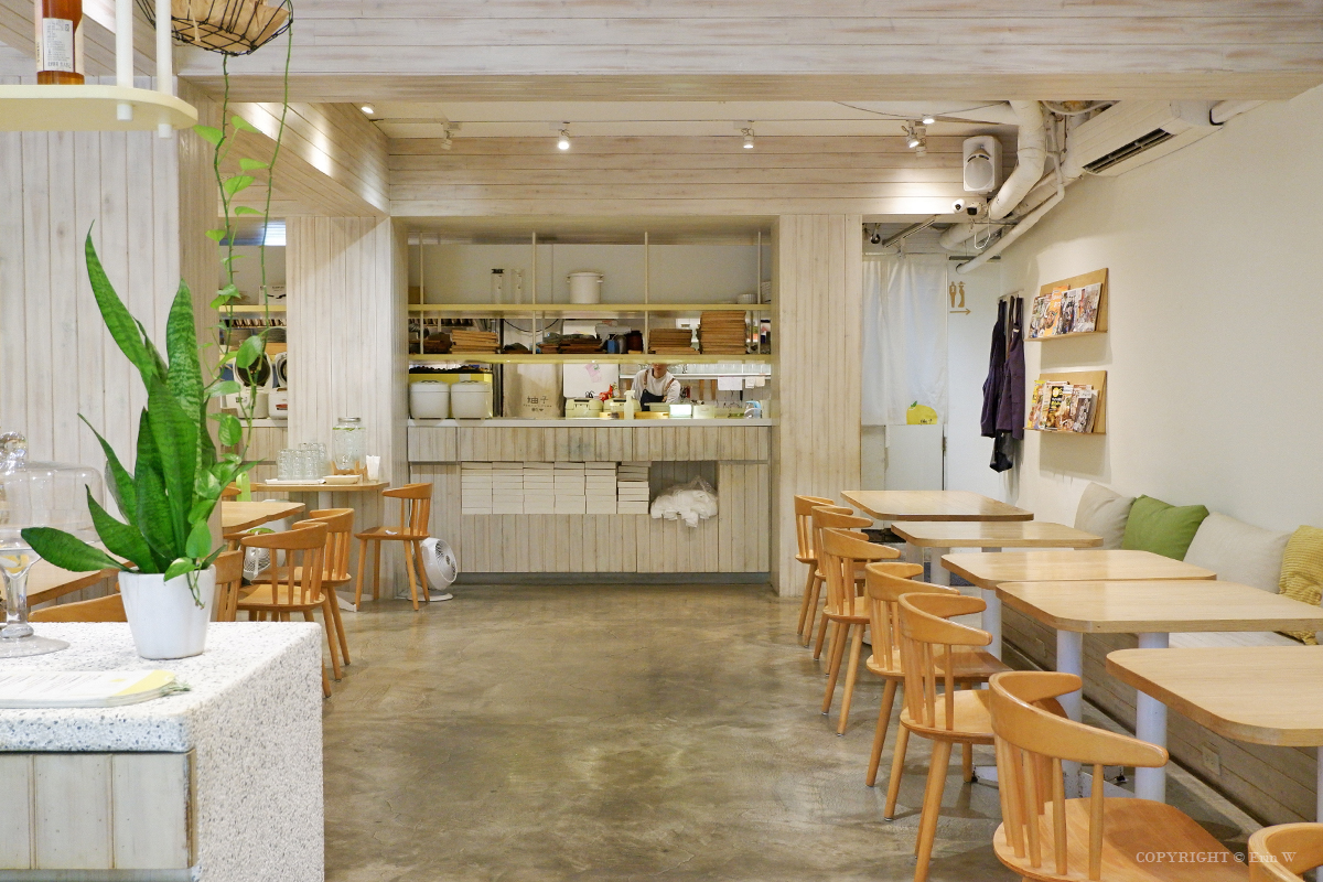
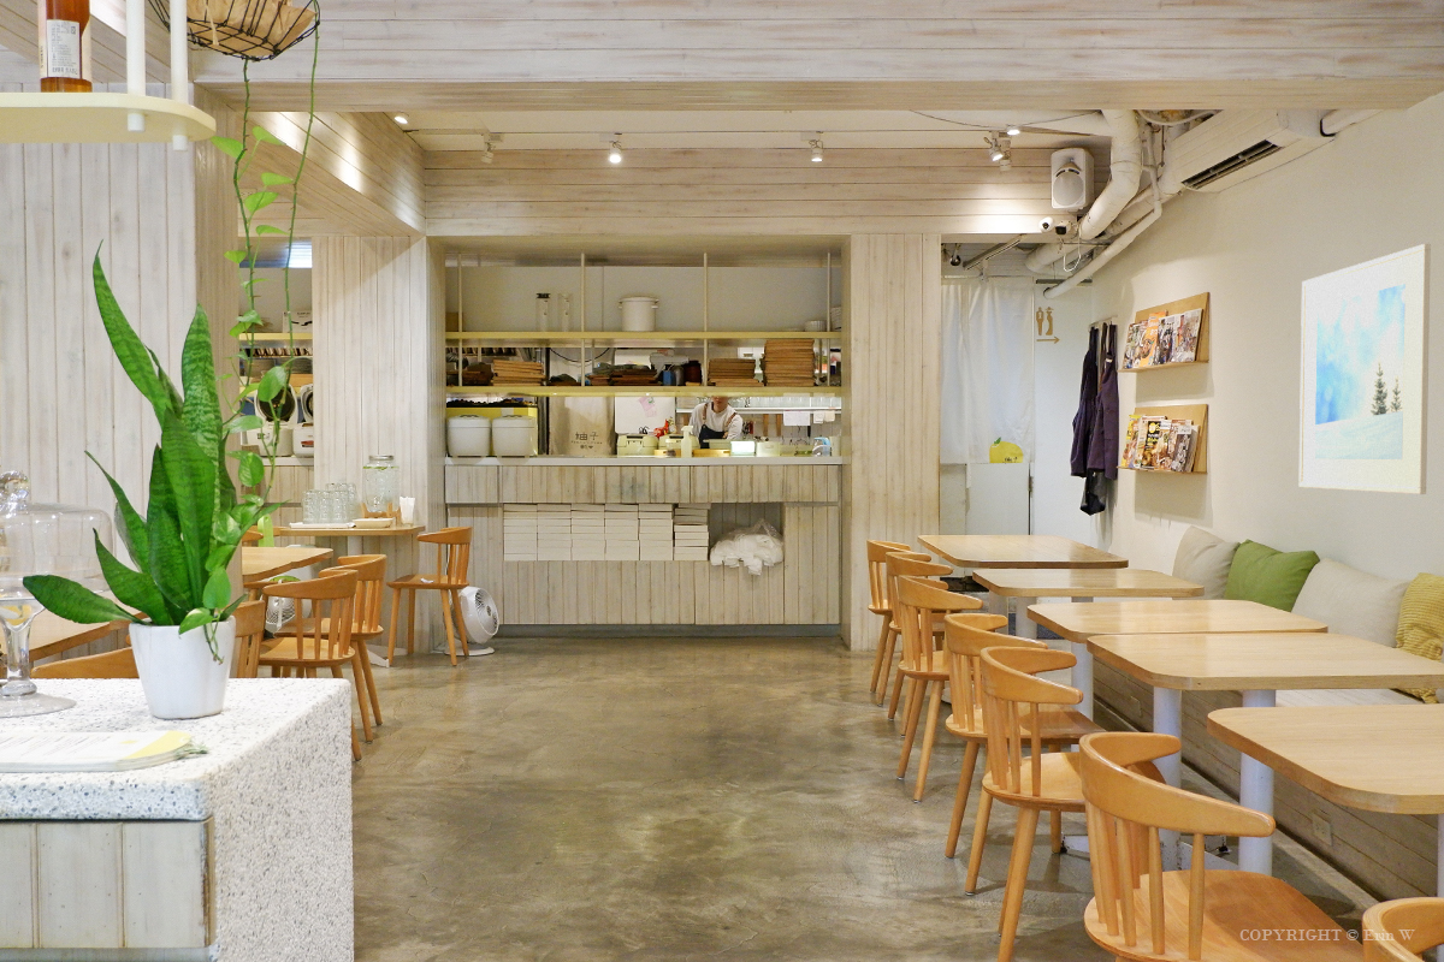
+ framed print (1357, 378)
